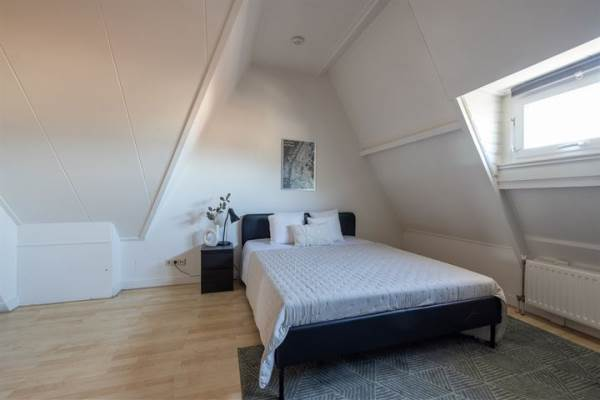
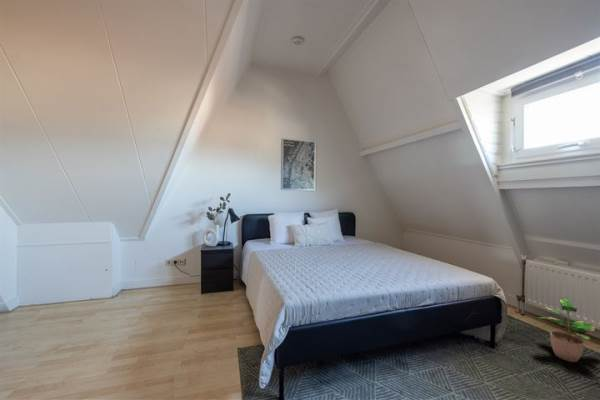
+ potted plant (568, 328)
